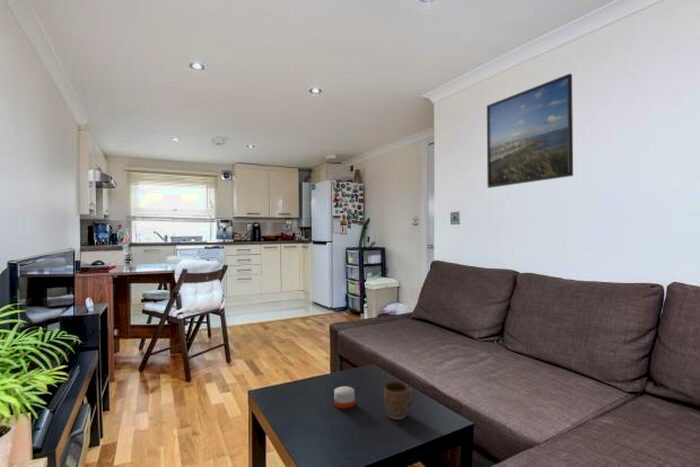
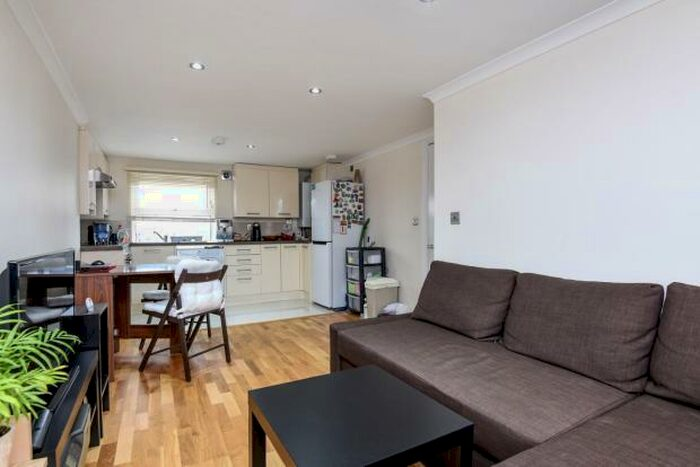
- candle (344, 389)
- mug (398, 401)
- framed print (525, 136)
